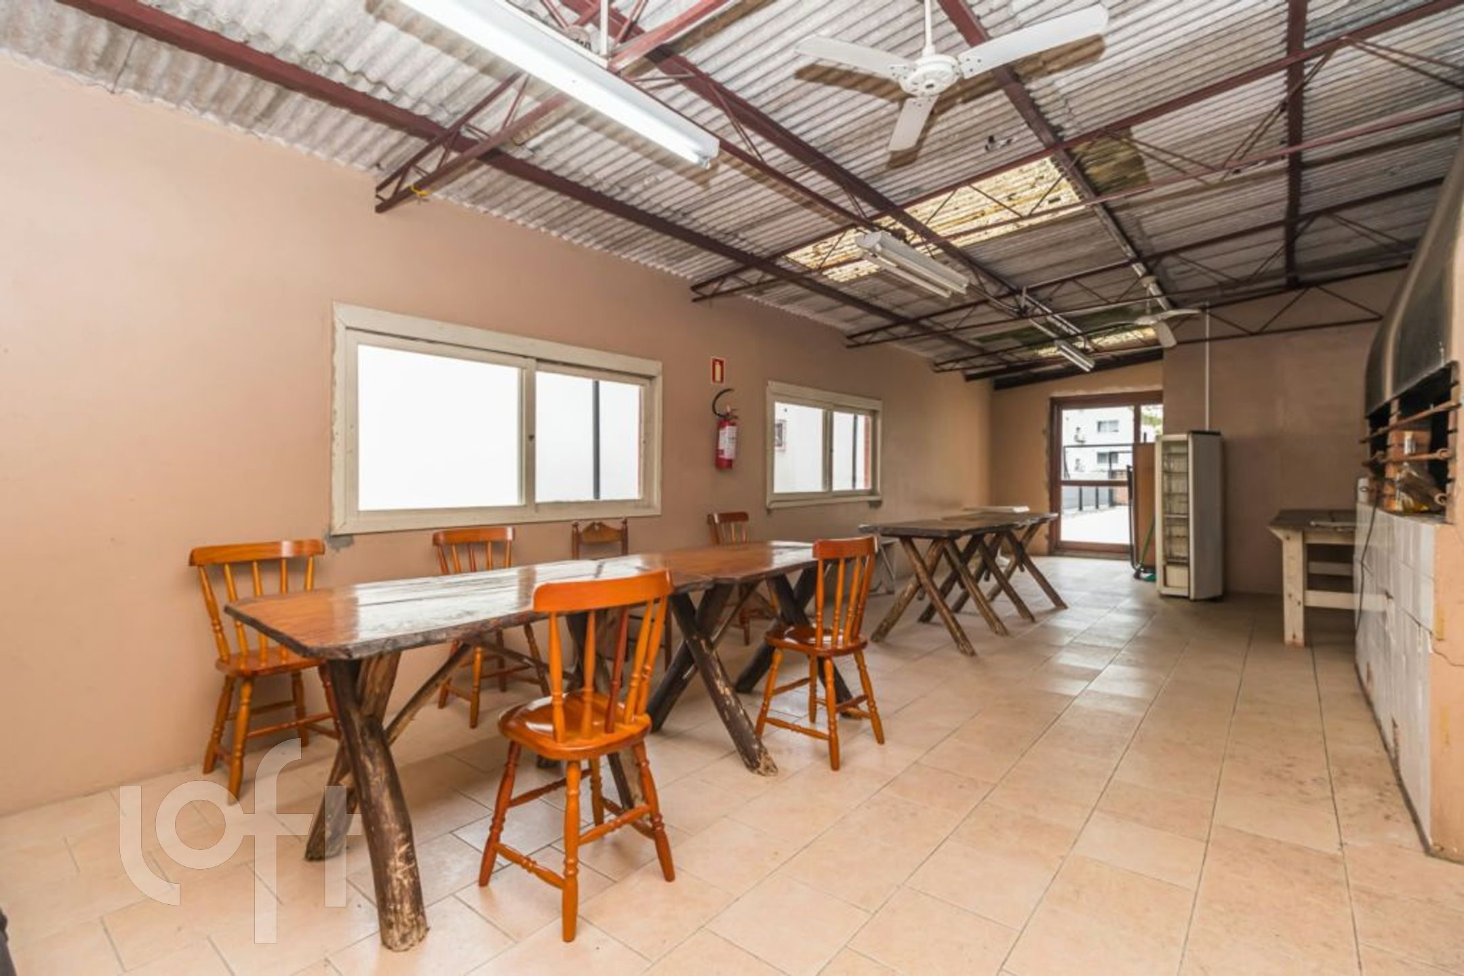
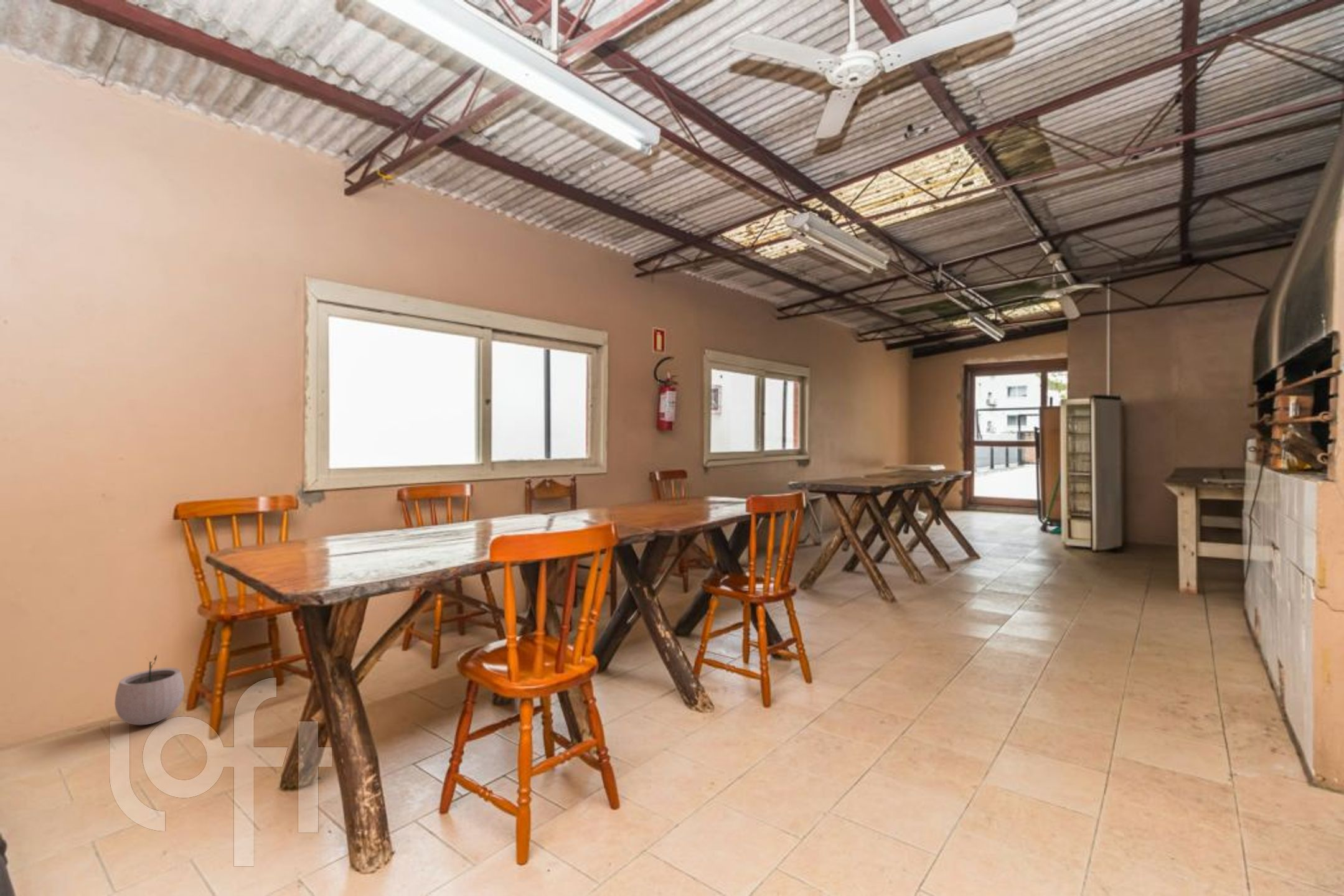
+ plant pot (150, 688)
